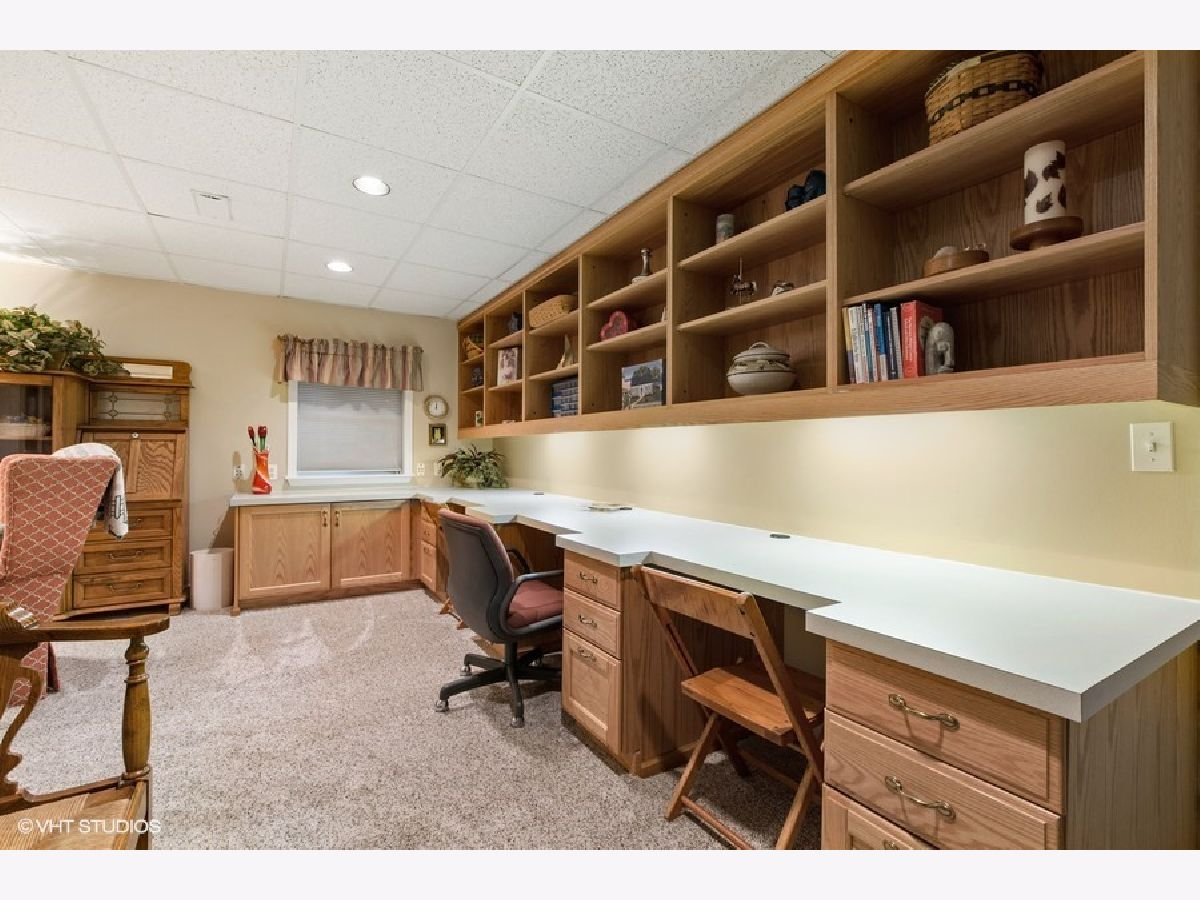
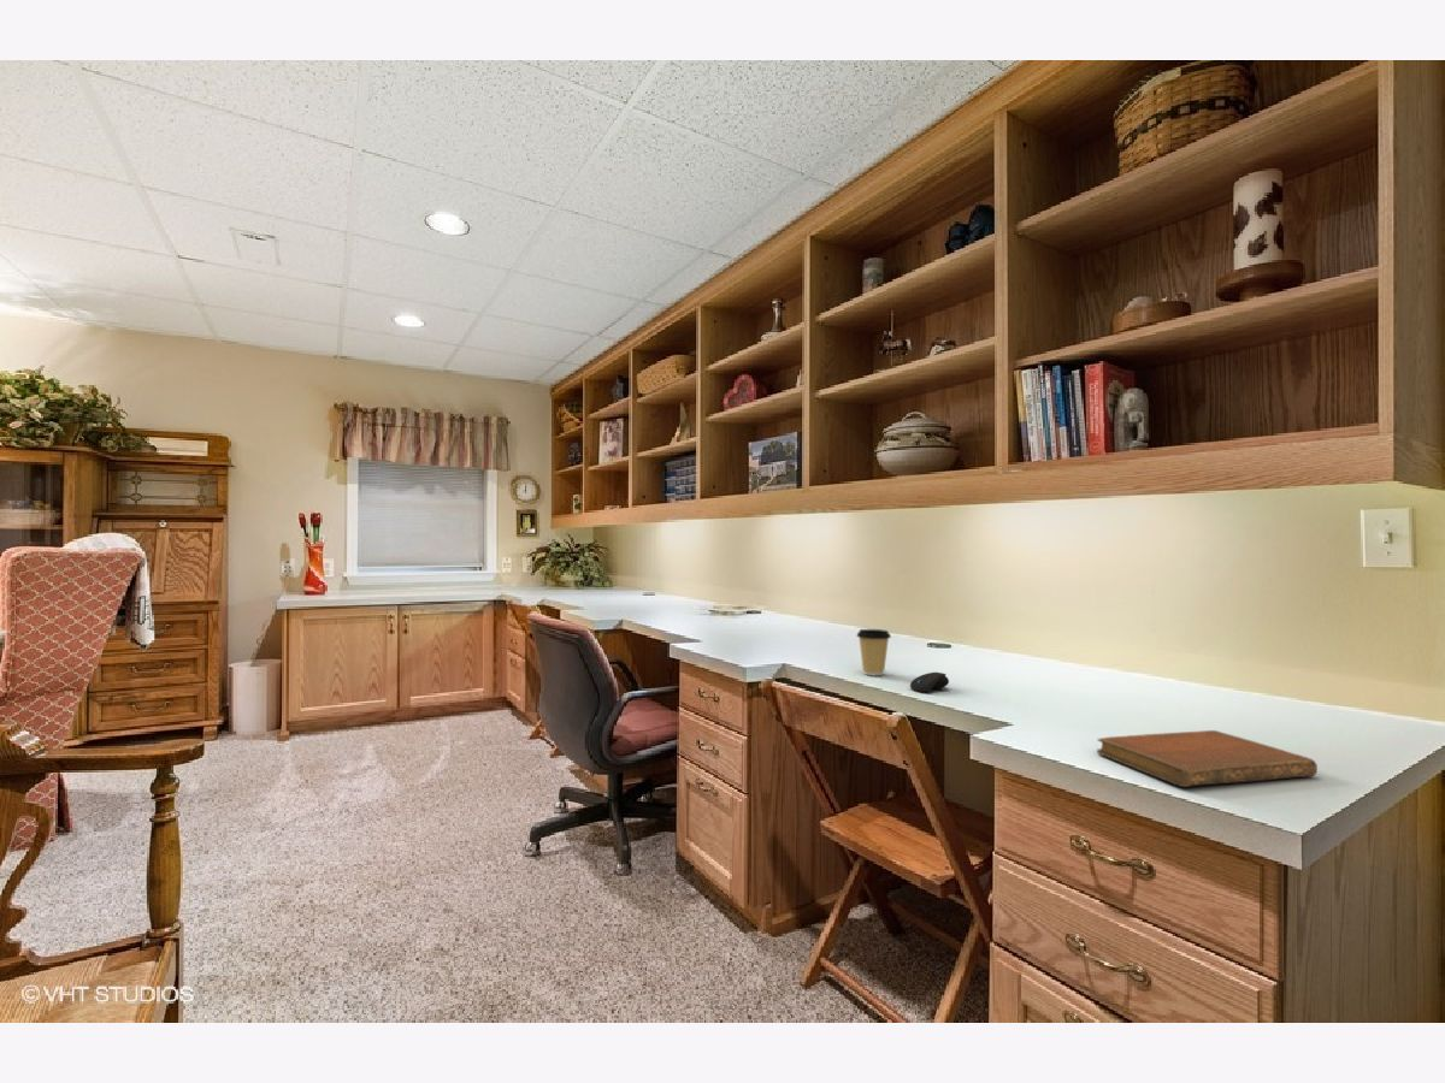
+ computer mouse (930, 681)
+ notebook (1201, 756)
+ coffee cup (873, 651)
